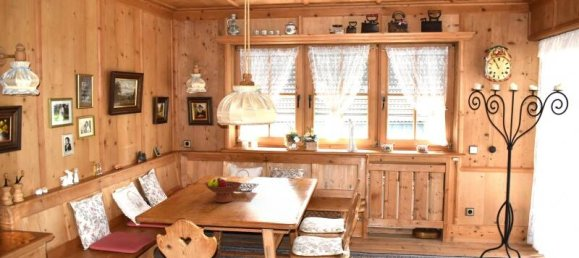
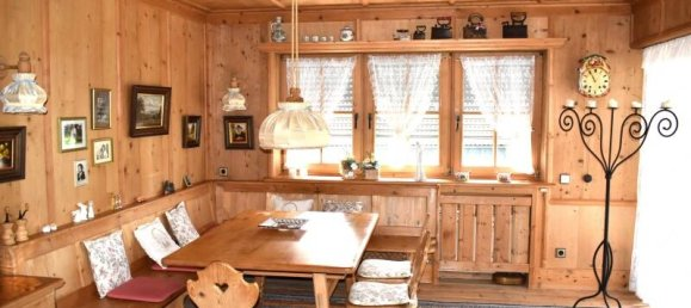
- fruit bowl (223, 189)
